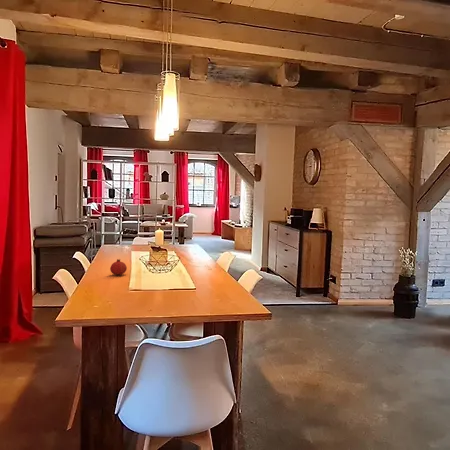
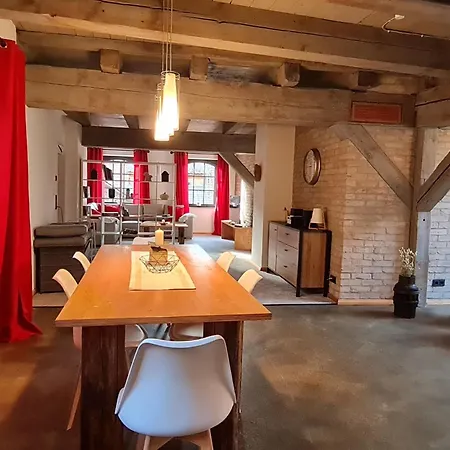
- fruit (118, 266)
